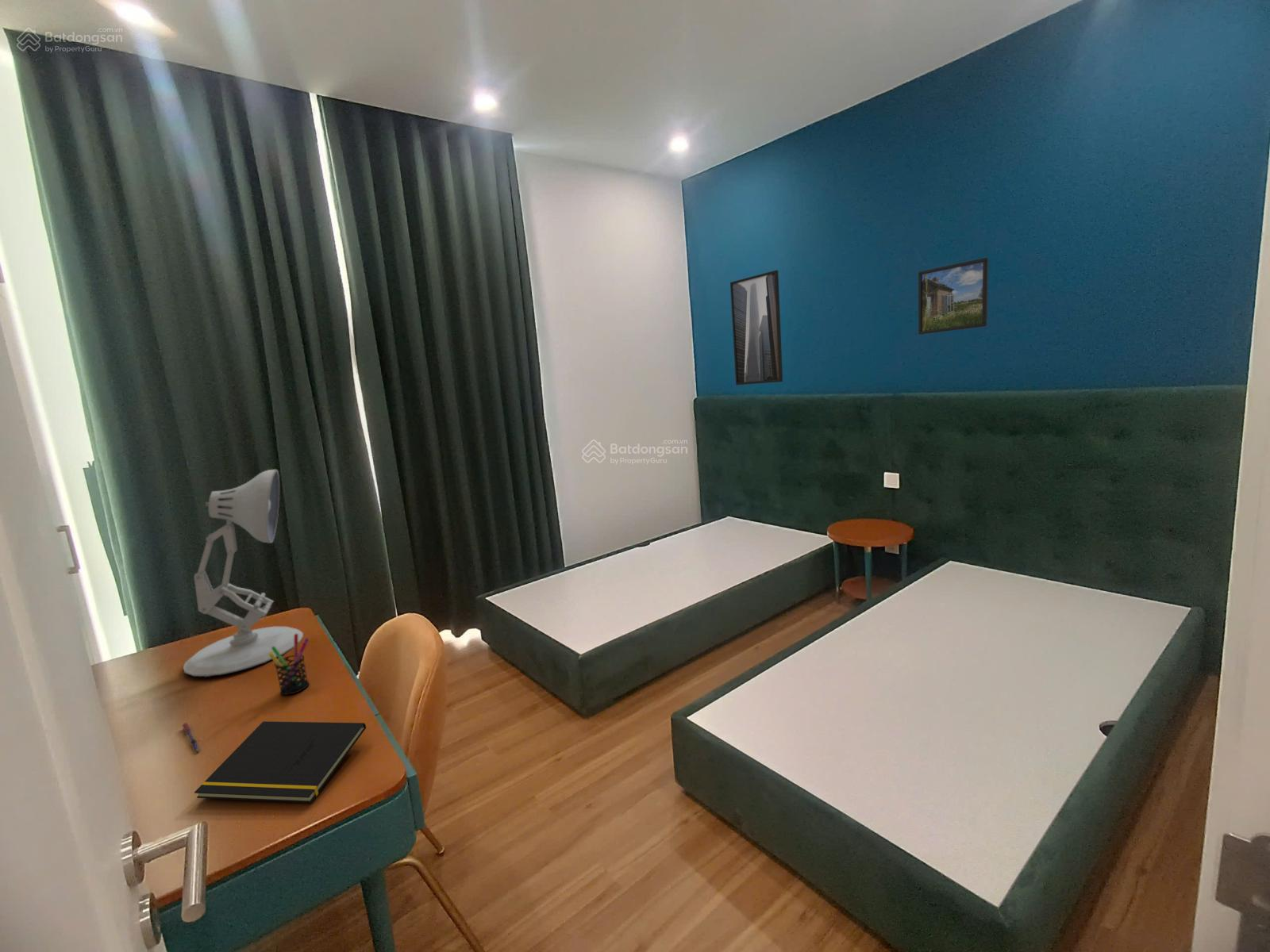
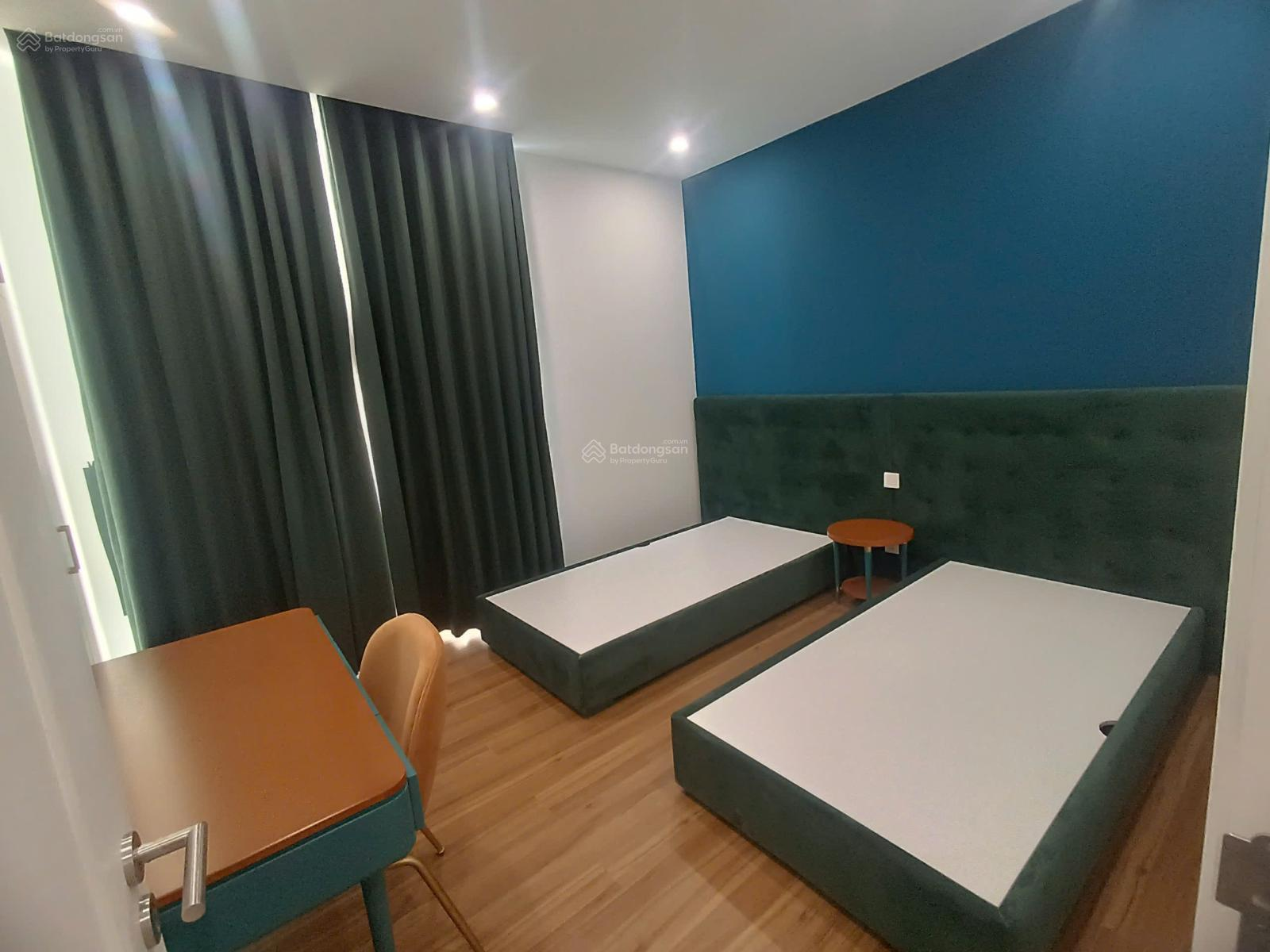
- pen holder (289, 663)
- pen (190, 736)
- notepad (285, 758)
- desk lamp (232, 563)
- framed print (951, 298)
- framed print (756, 330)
